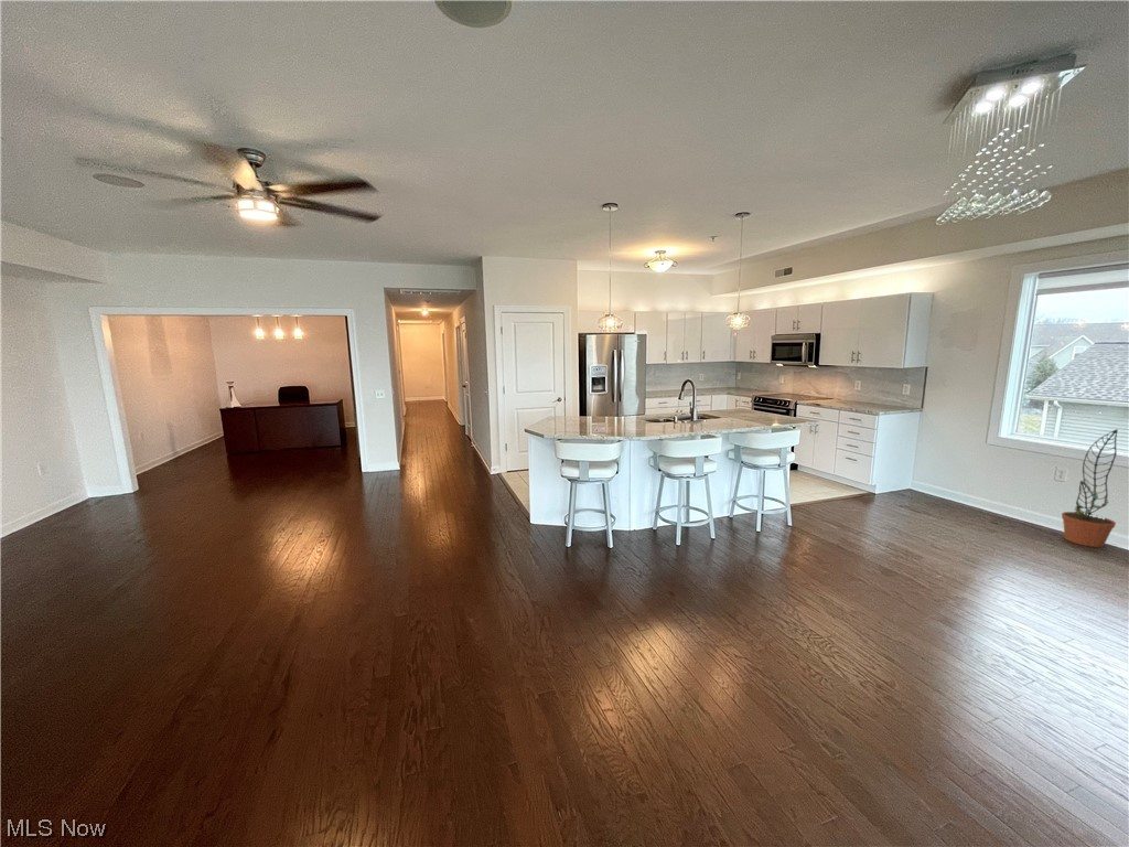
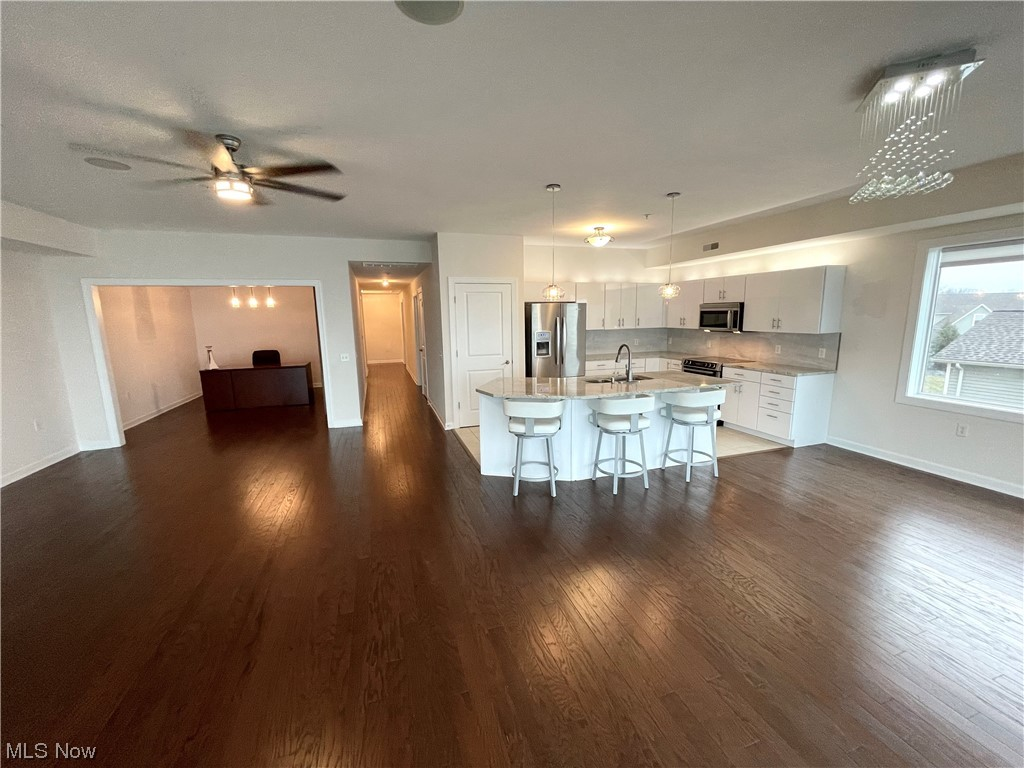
- decorative plant (1094, 485)
